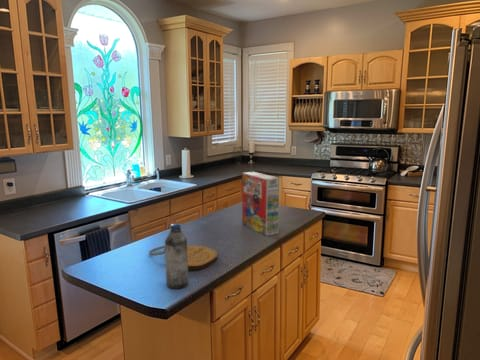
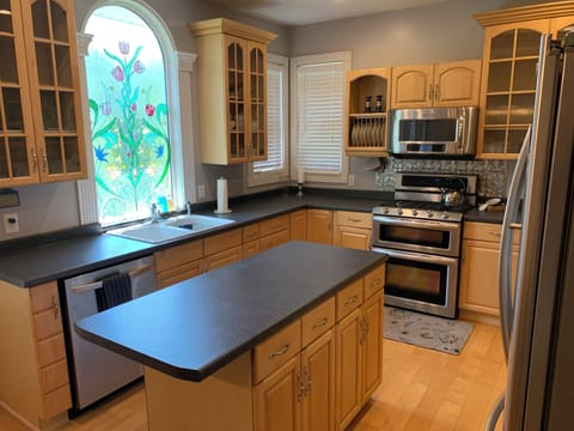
- key chain (187, 252)
- cereal box (259, 202)
- water bottle (176, 254)
